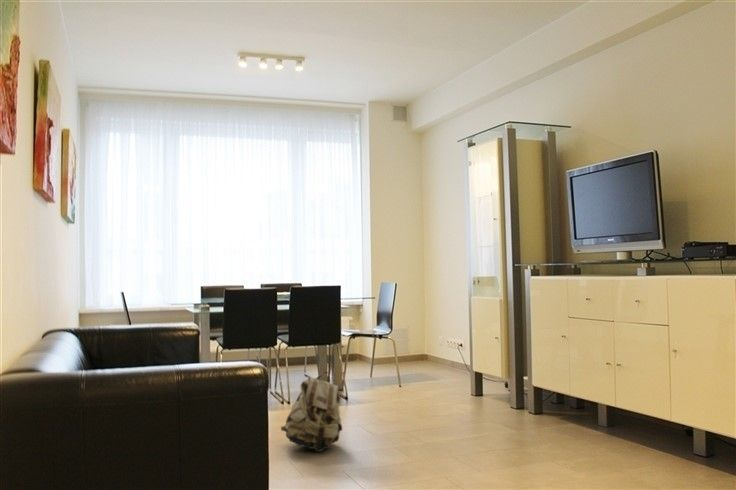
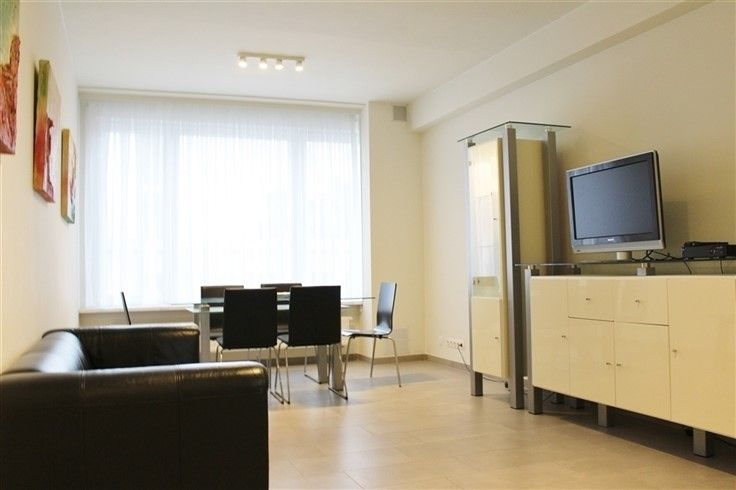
- backpack (311, 409)
